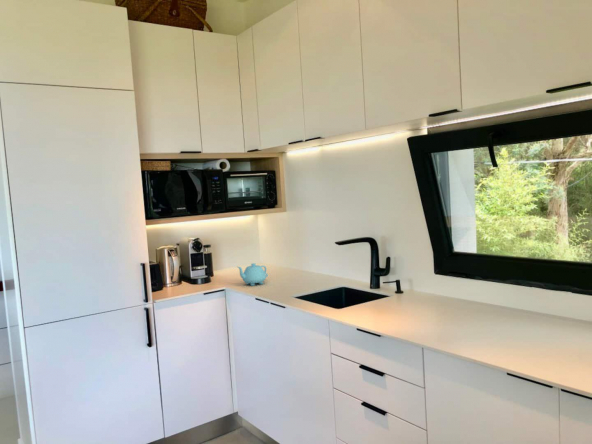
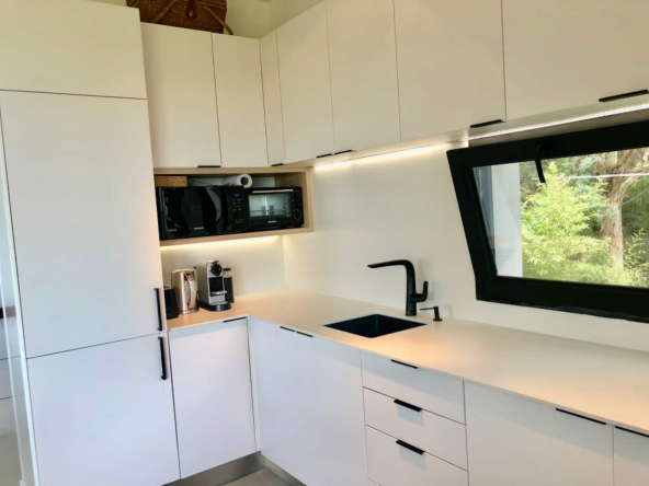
- teapot (252, 273)
